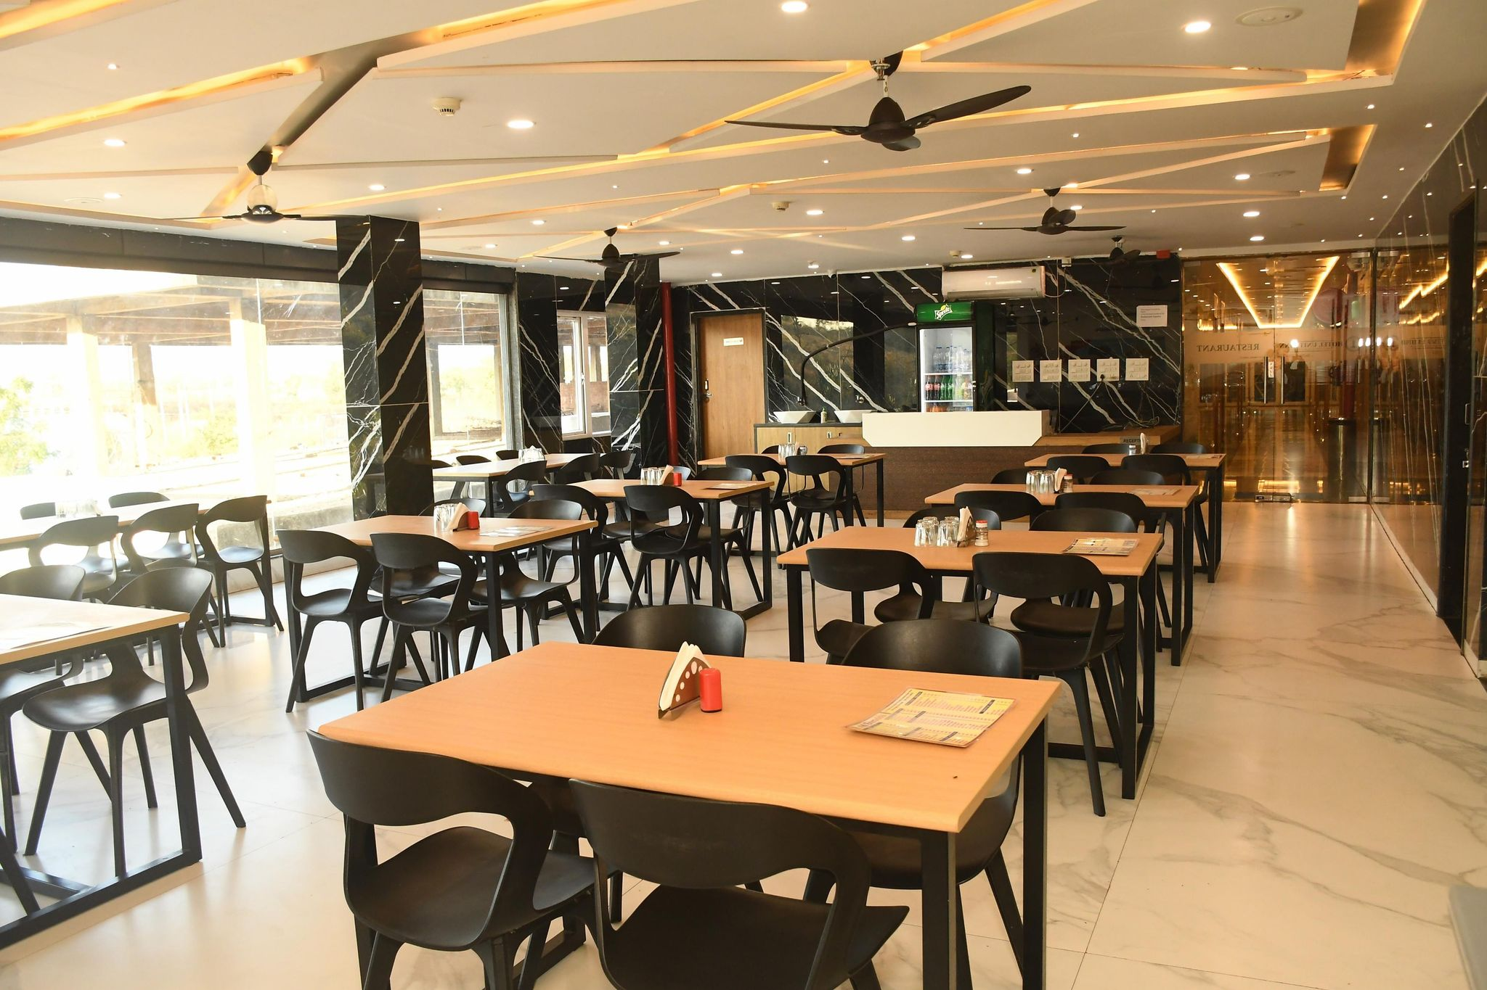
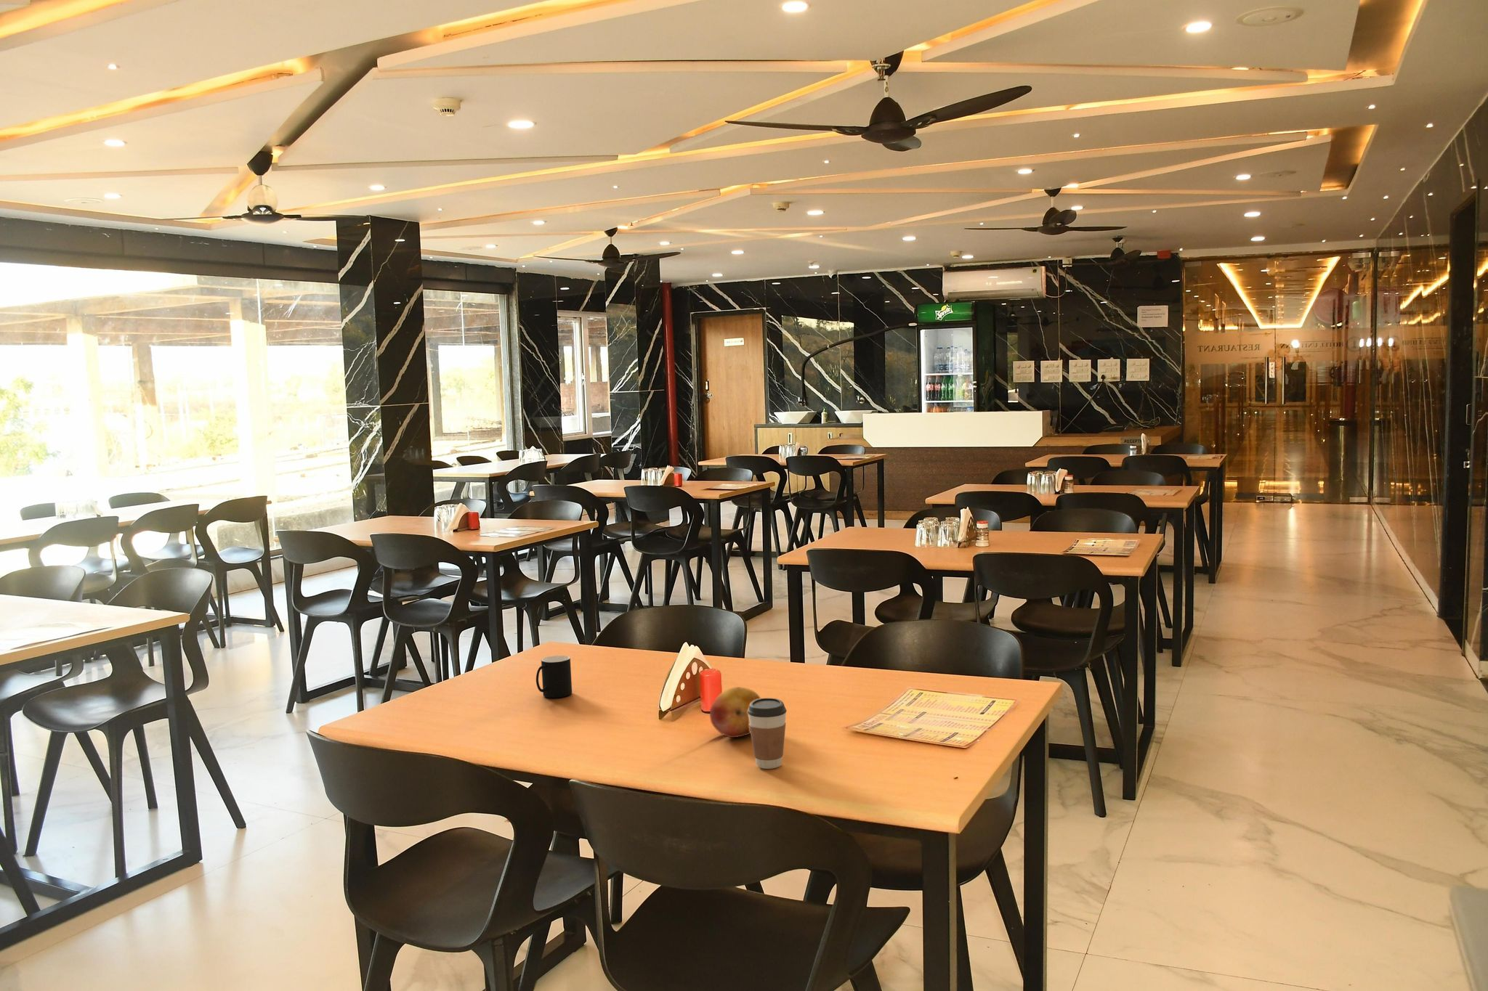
+ fruit (739, 710)
+ cup (551, 677)
+ coffee cup (768, 733)
